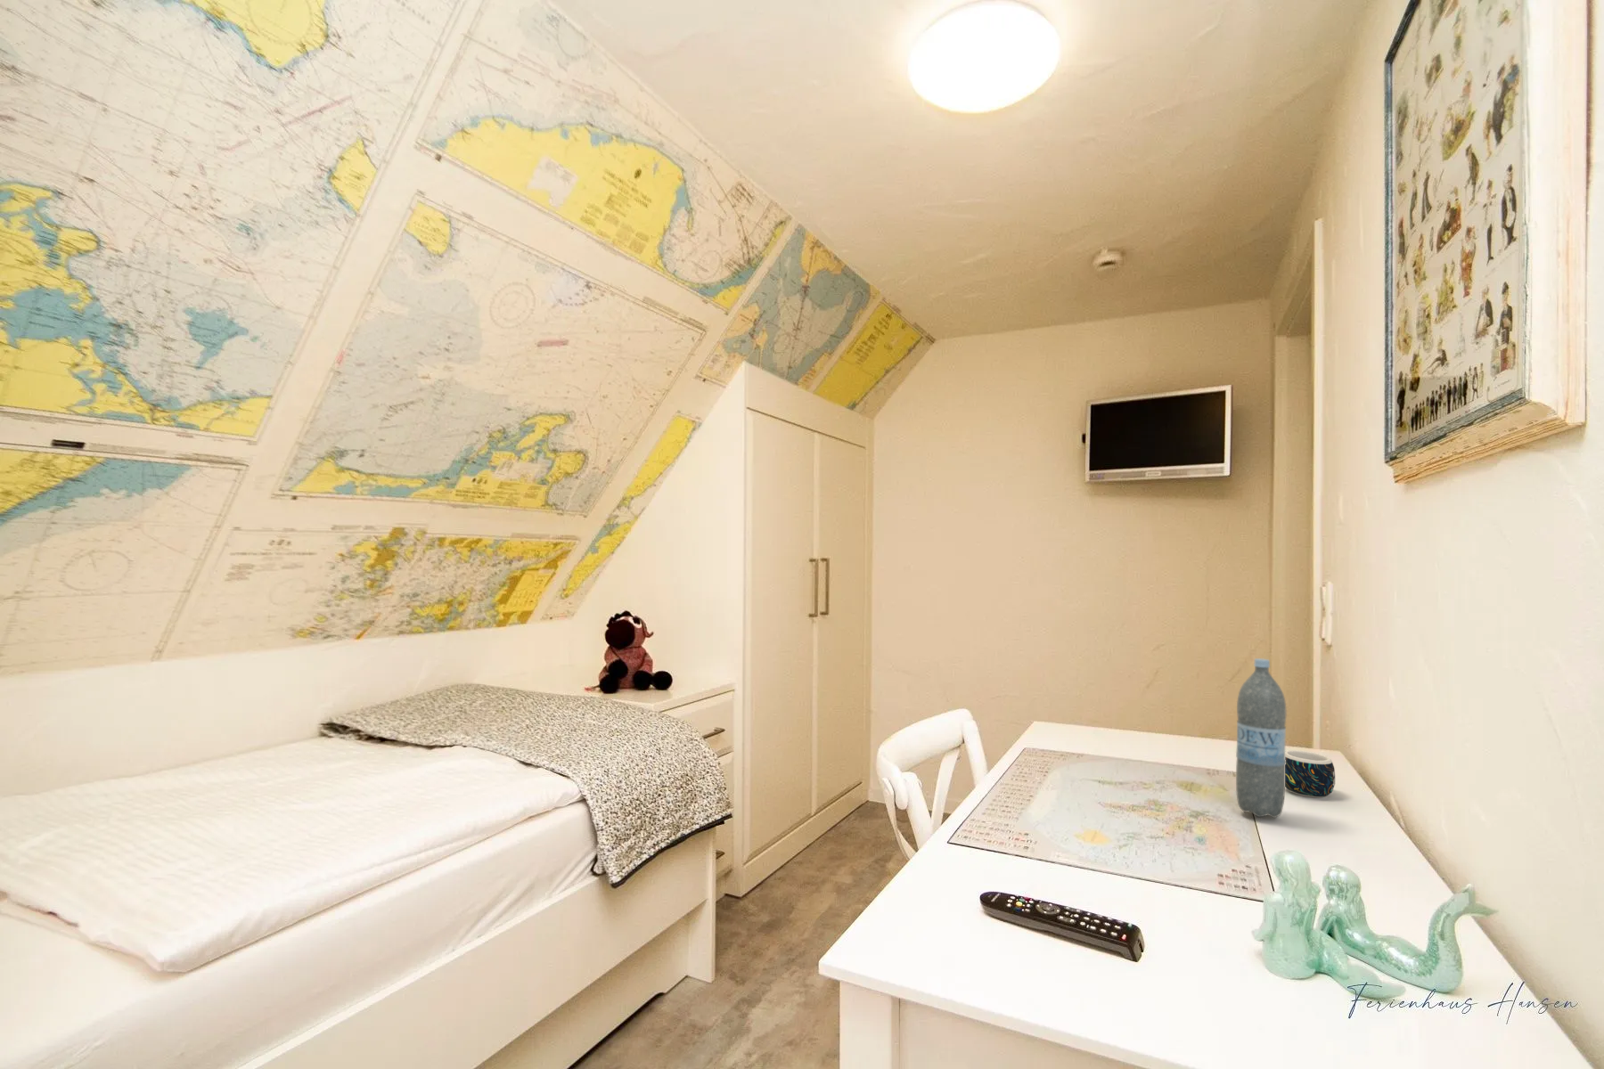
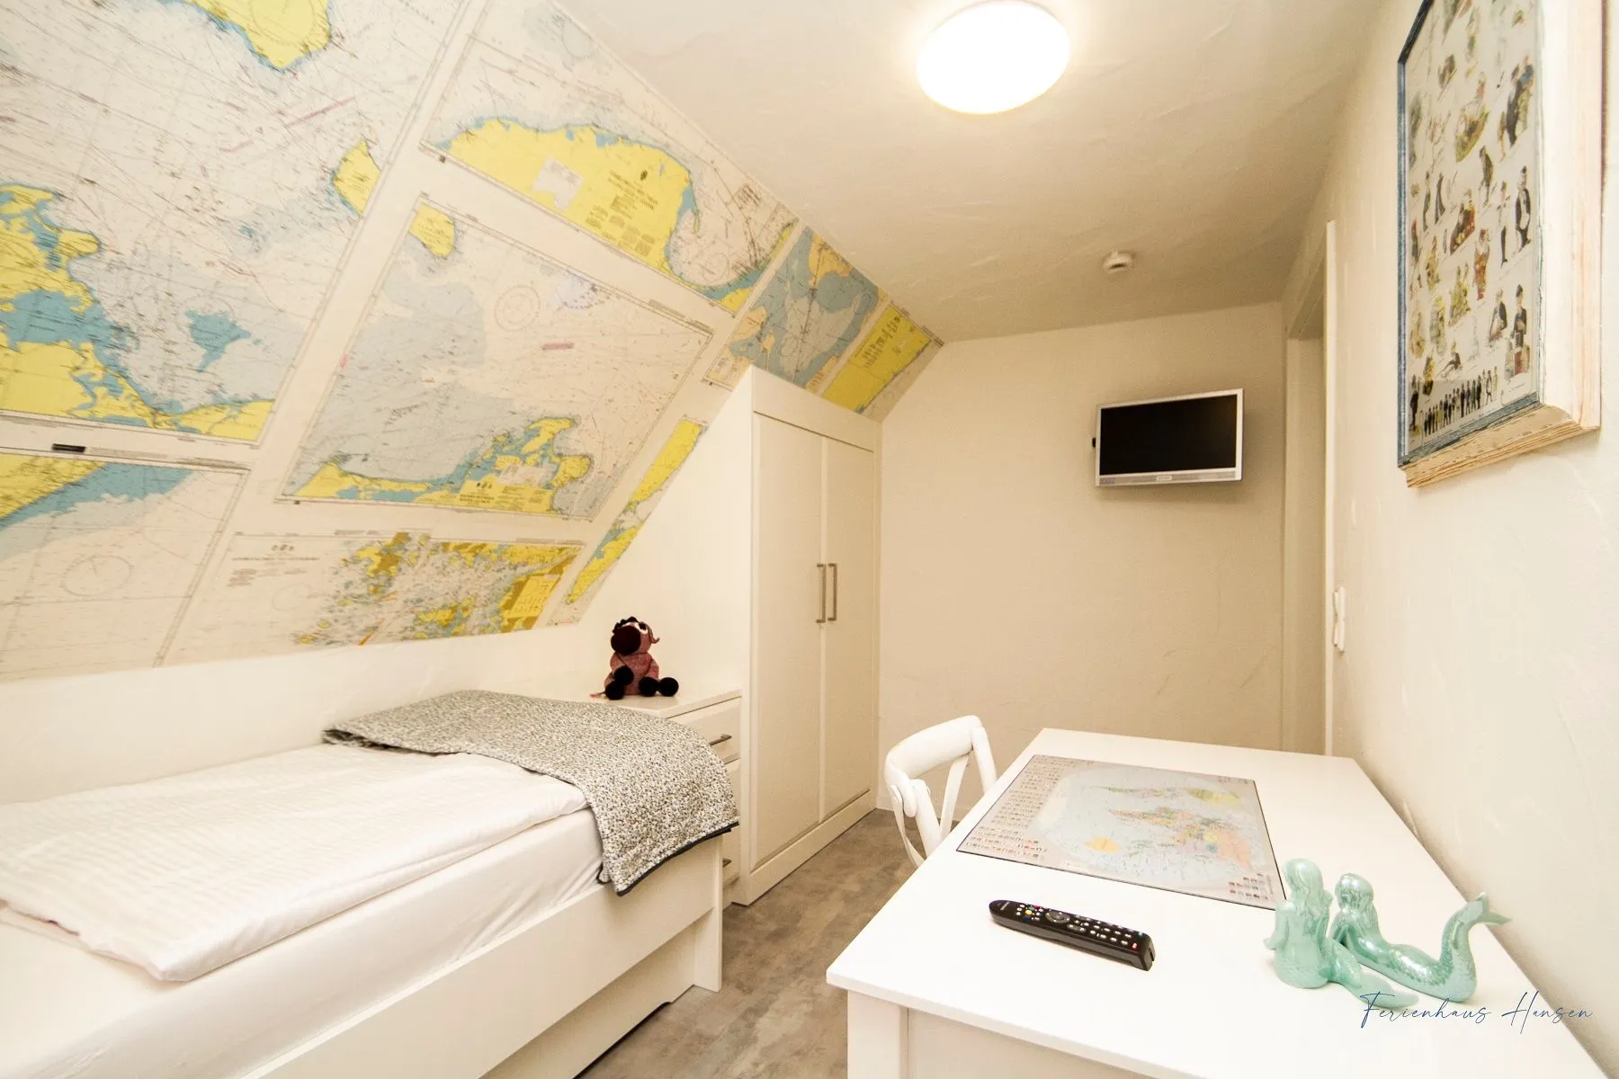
- mug (1303, 771)
- water bottle (1260, 736)
